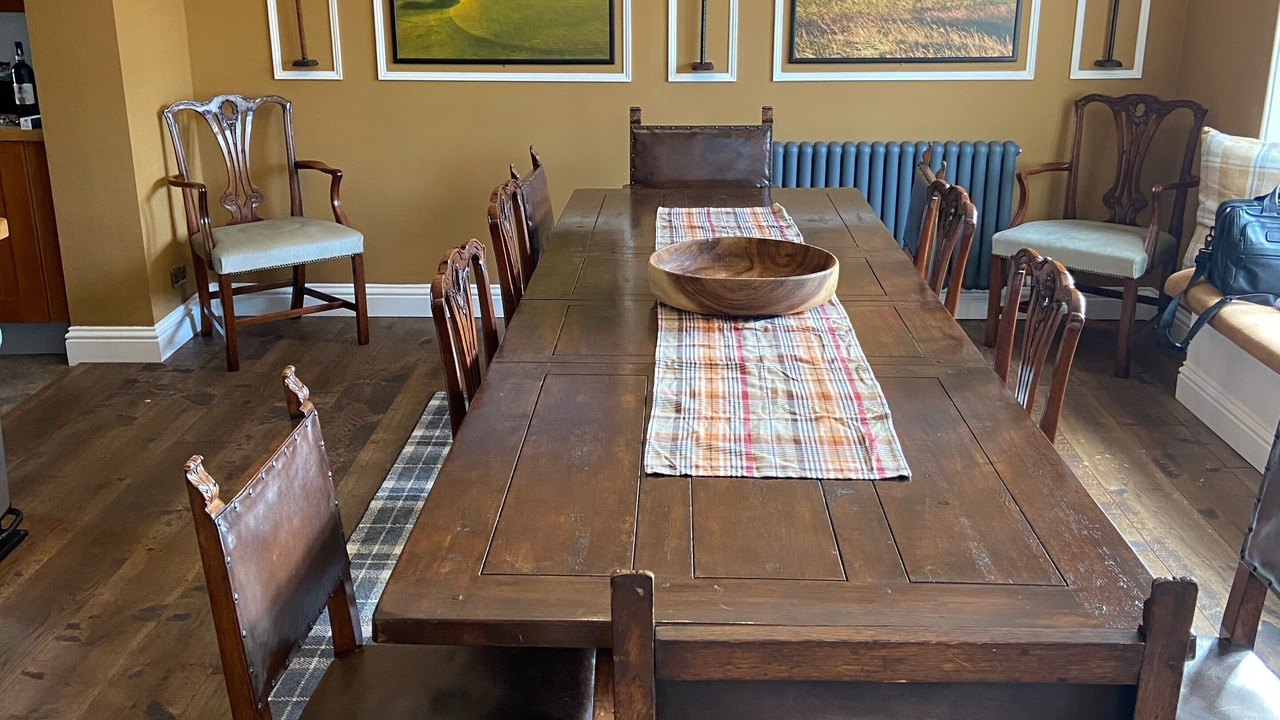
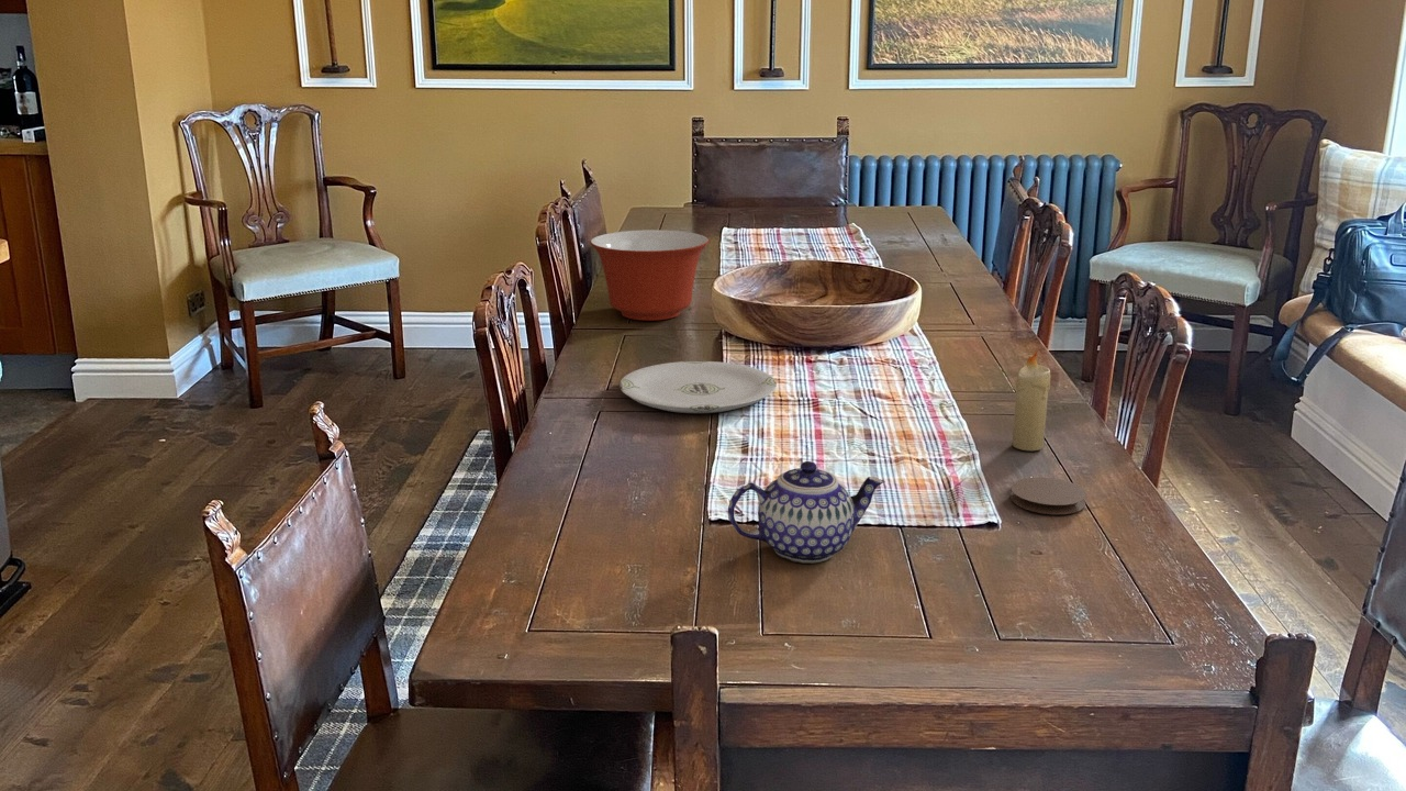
+ coaster (1048, 494)
+ candle (1031, 399)
+ teapot (806, 506)
+ mixing bowl (649, 277)
+ plate (698, 389)
